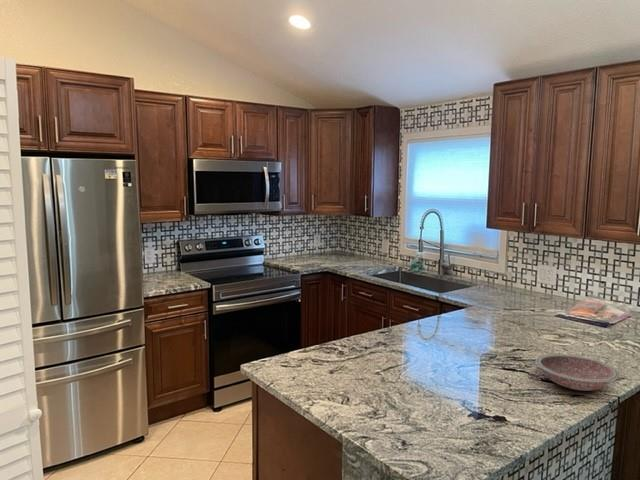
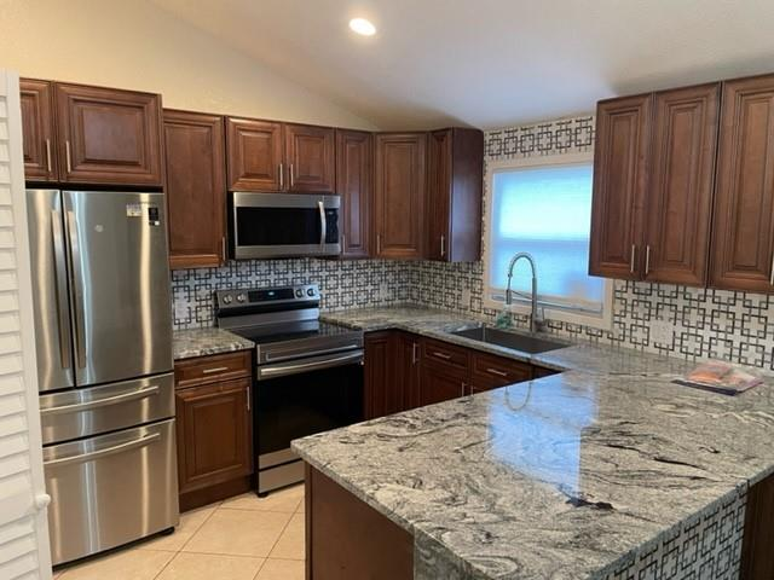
- bowl (575, 375)
